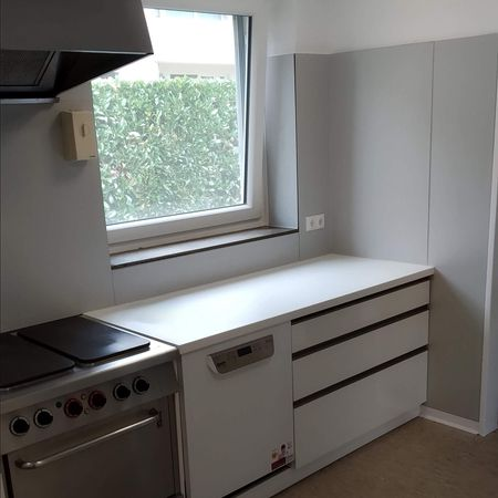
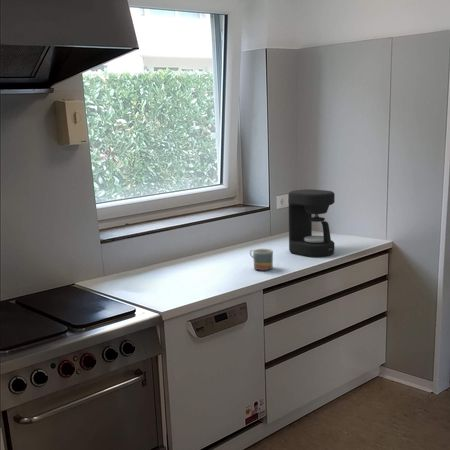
+ coffee maker (312, 221)
+ mug (260, 259)
